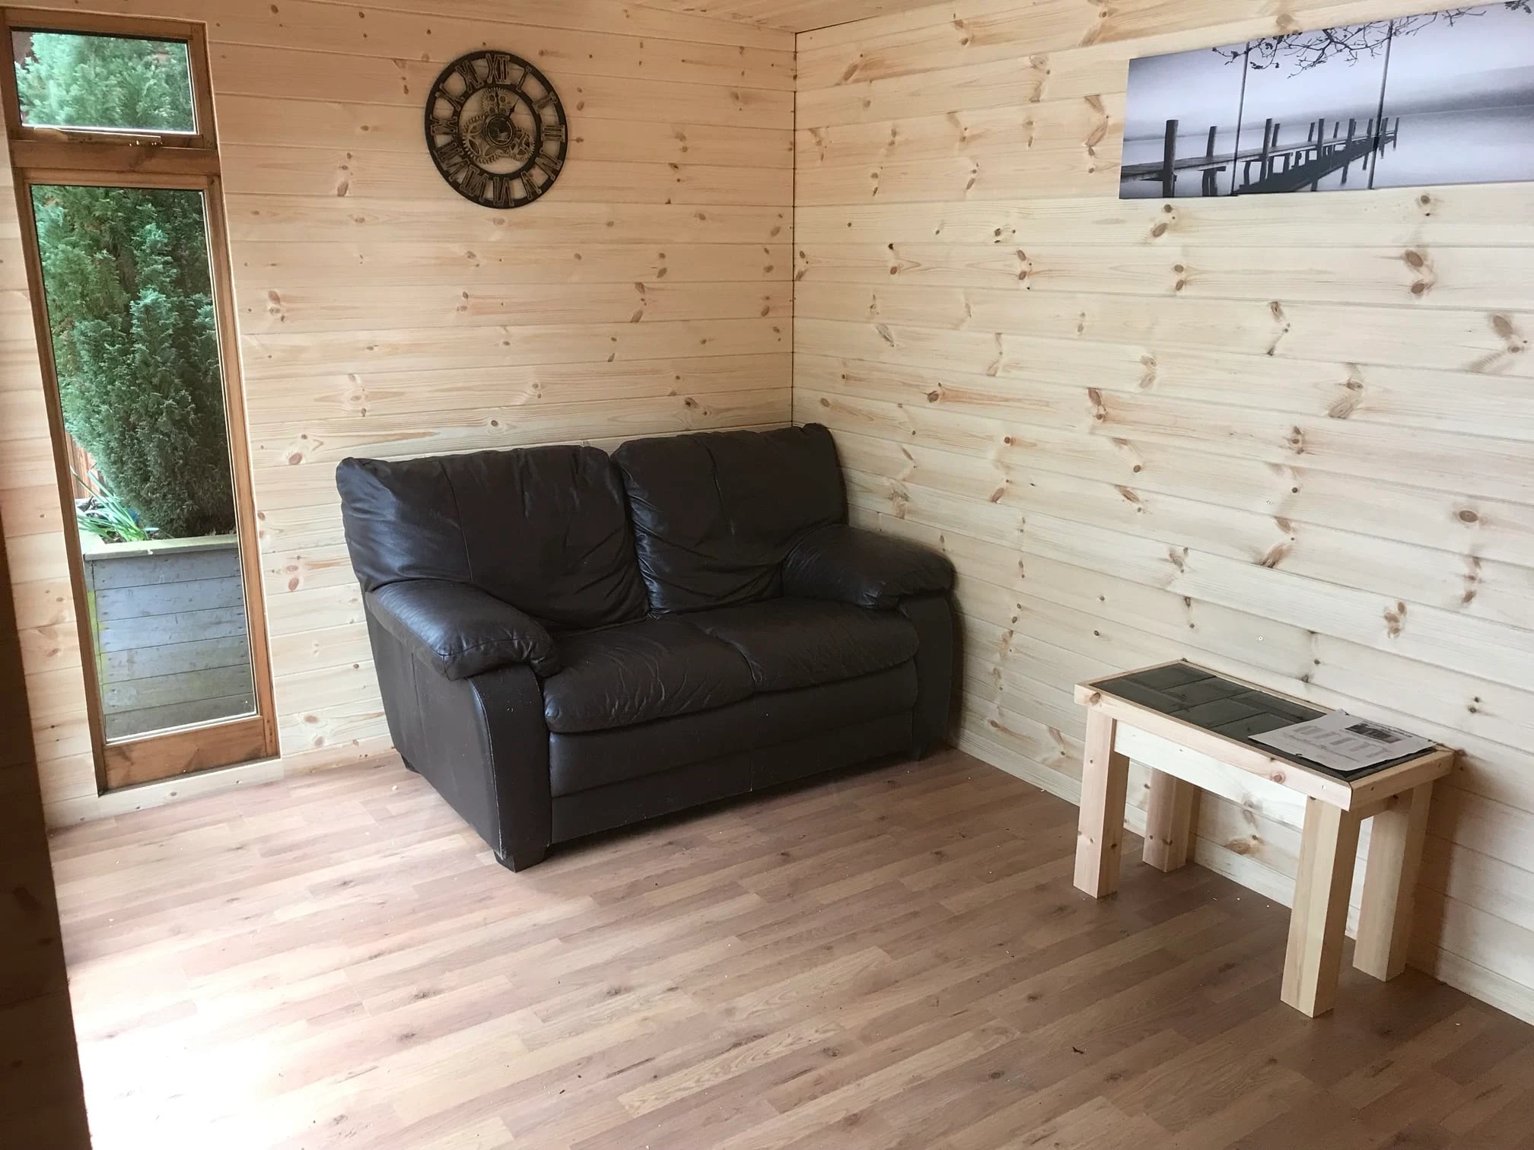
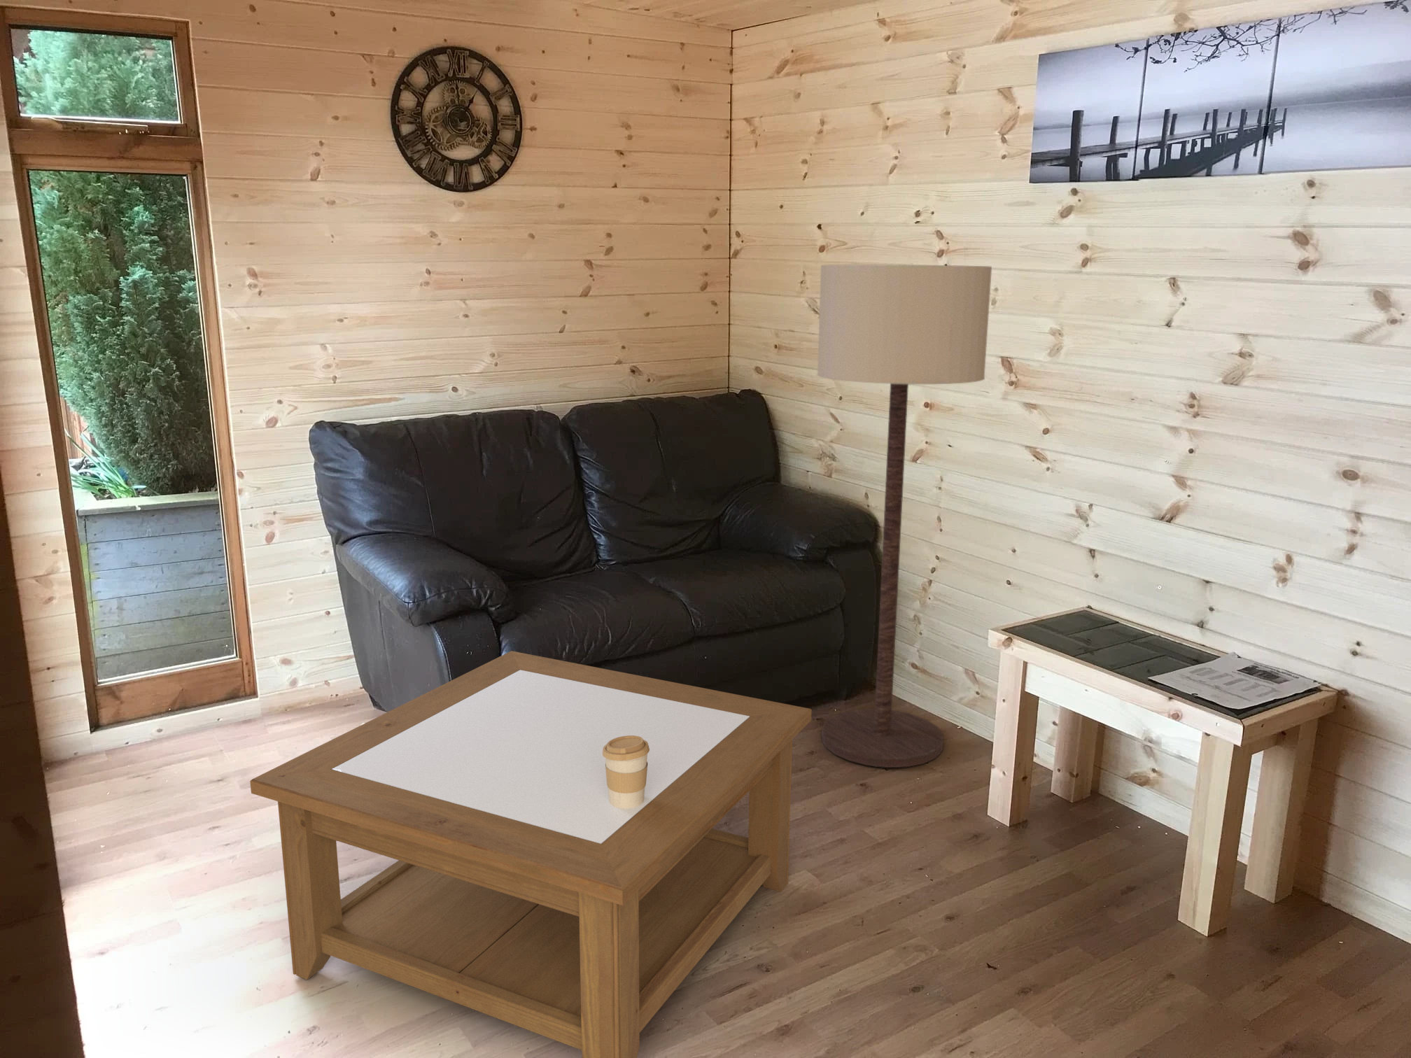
+ floor lamp (892, 516)
+ coffee cup (626, 769)
+ coffee table (556, 836)
